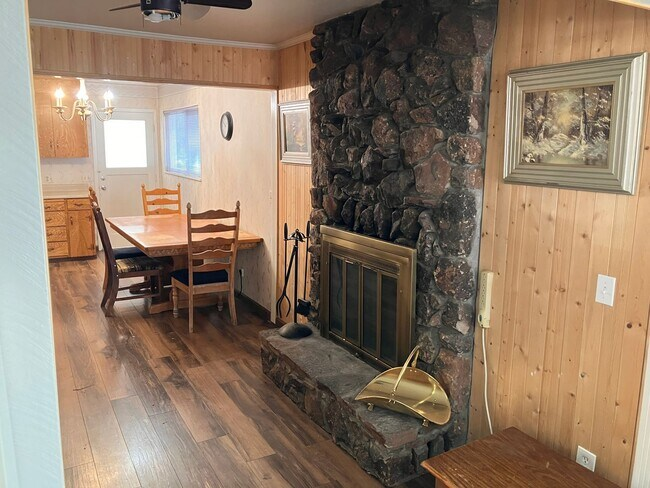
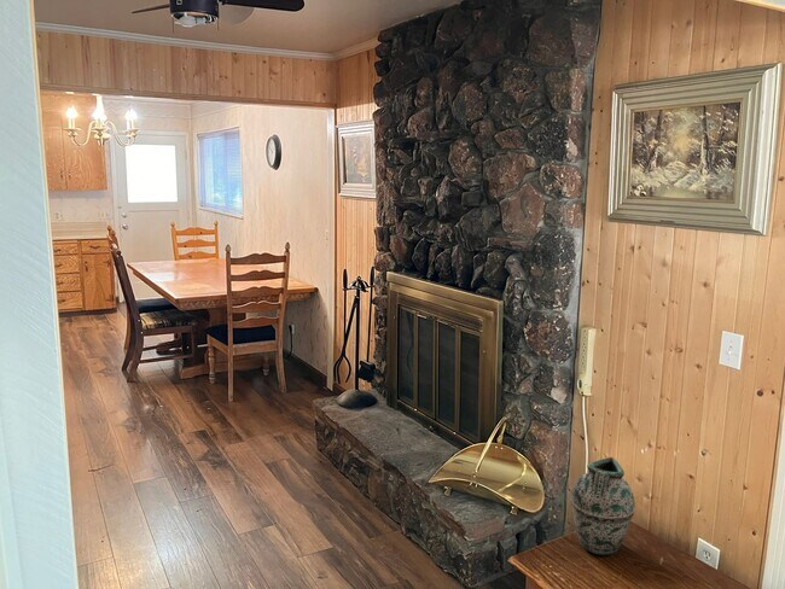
+ vase (601, 506)
